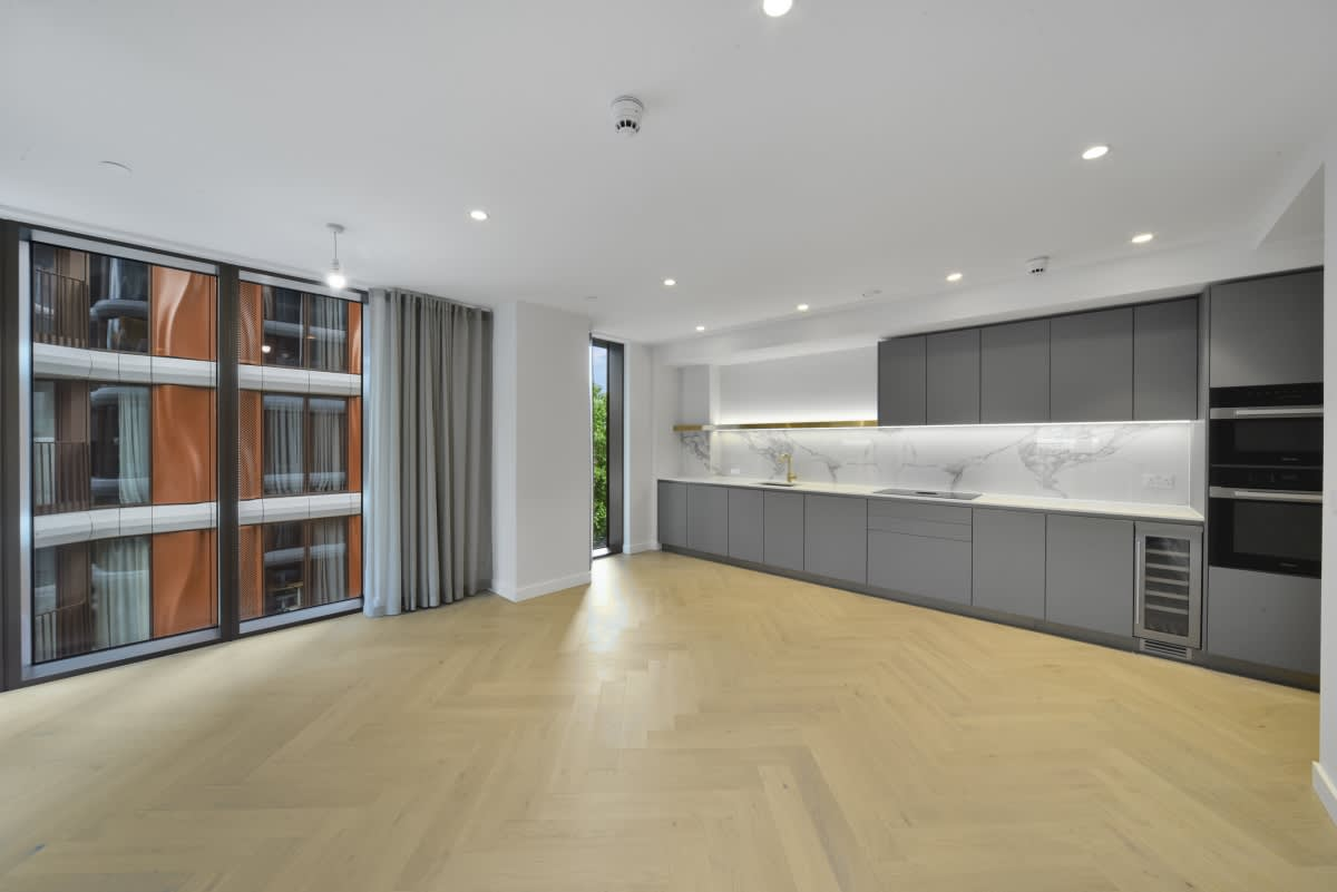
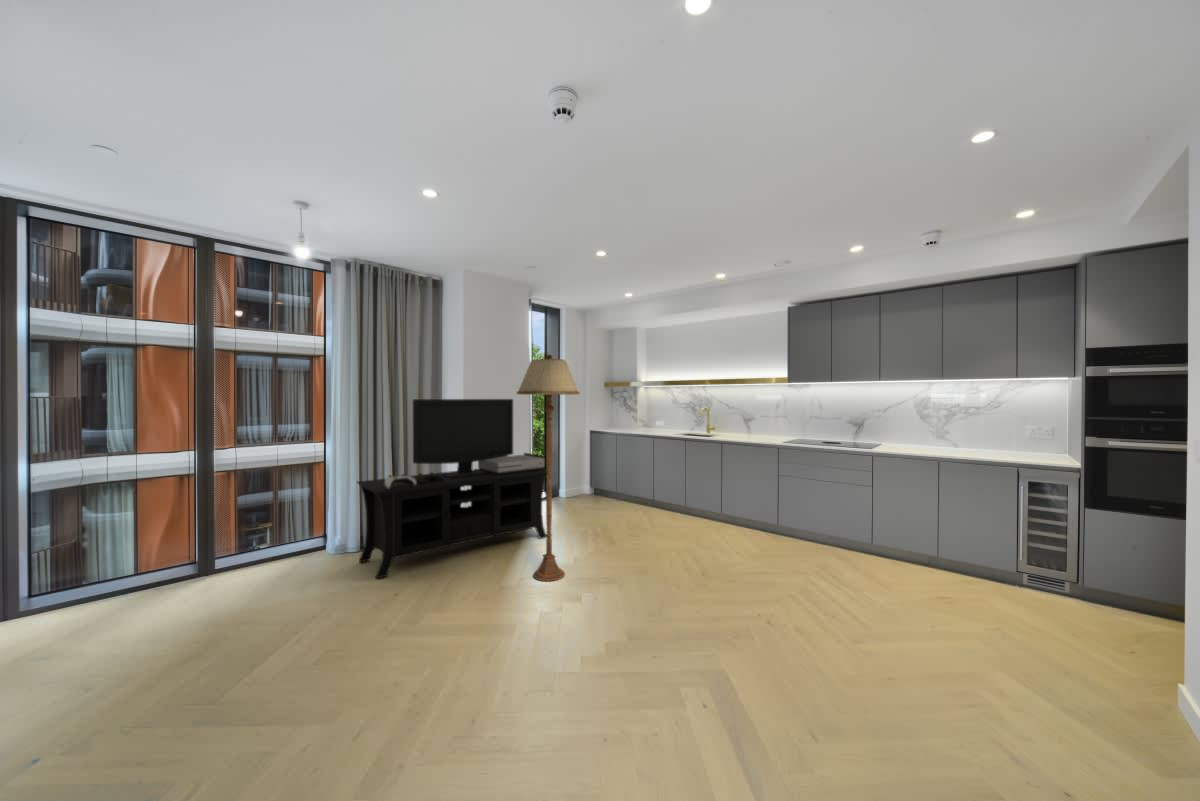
+ media console (461, 474)
+ floor lamp (548, 465)
